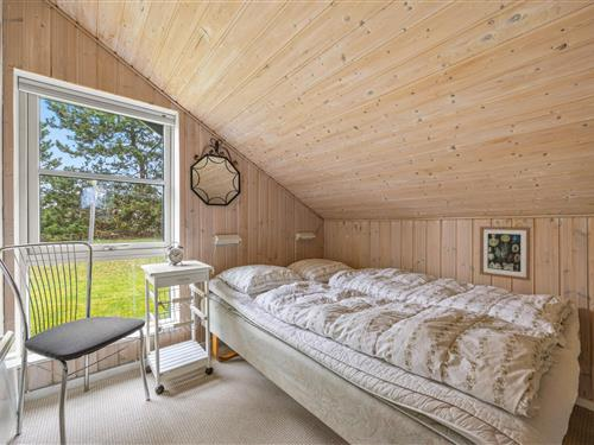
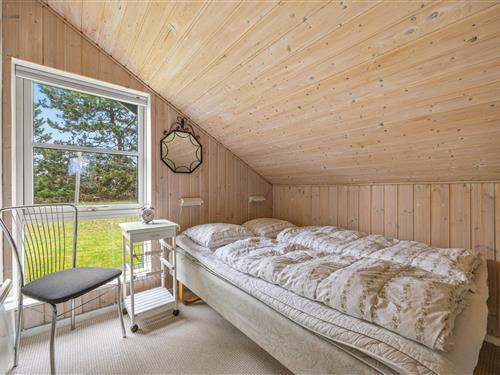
- wall art (503, 252)
